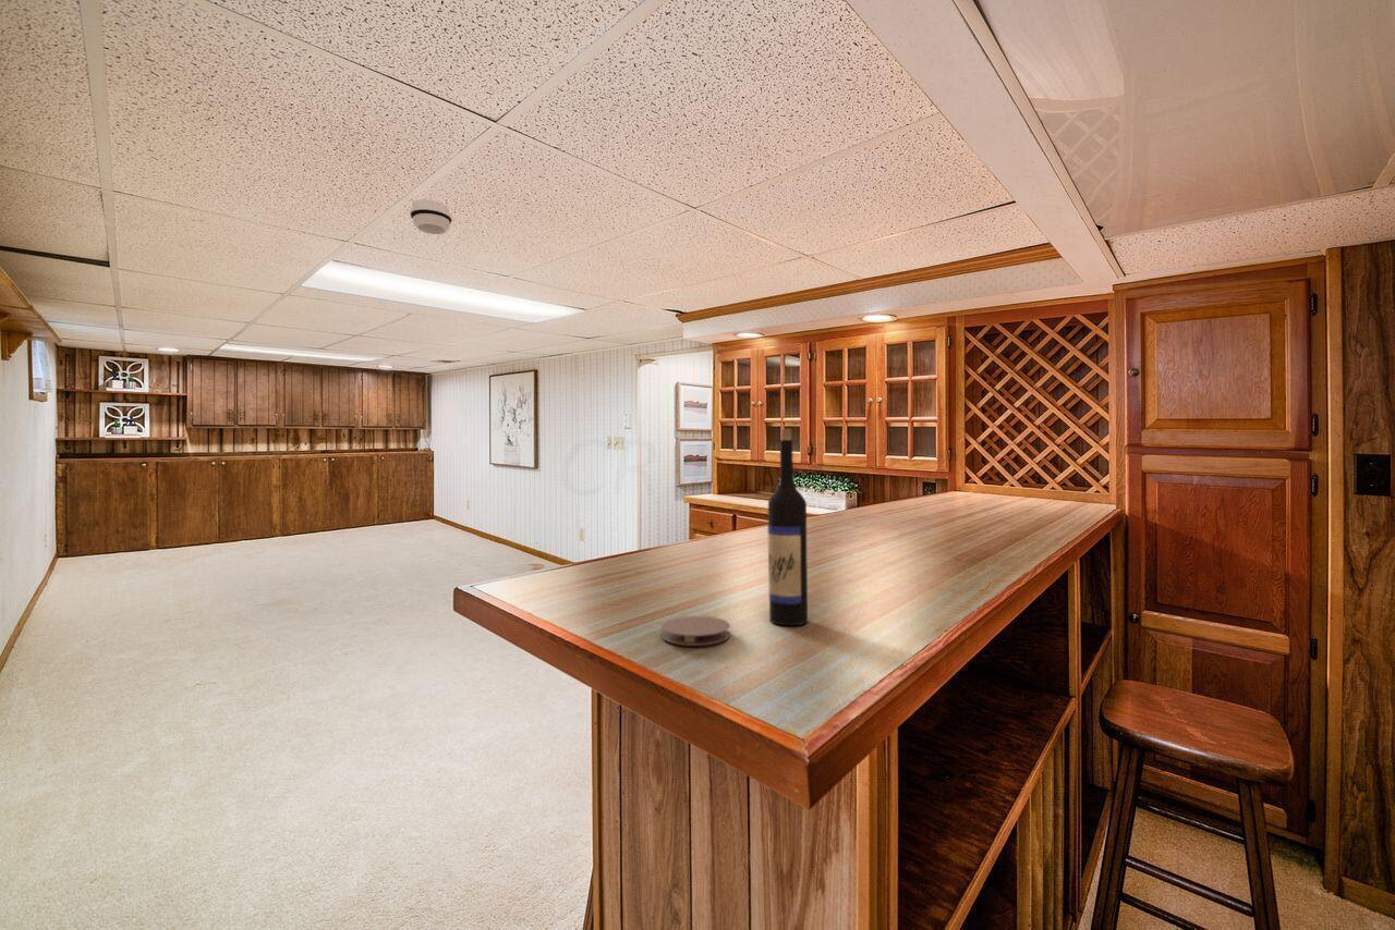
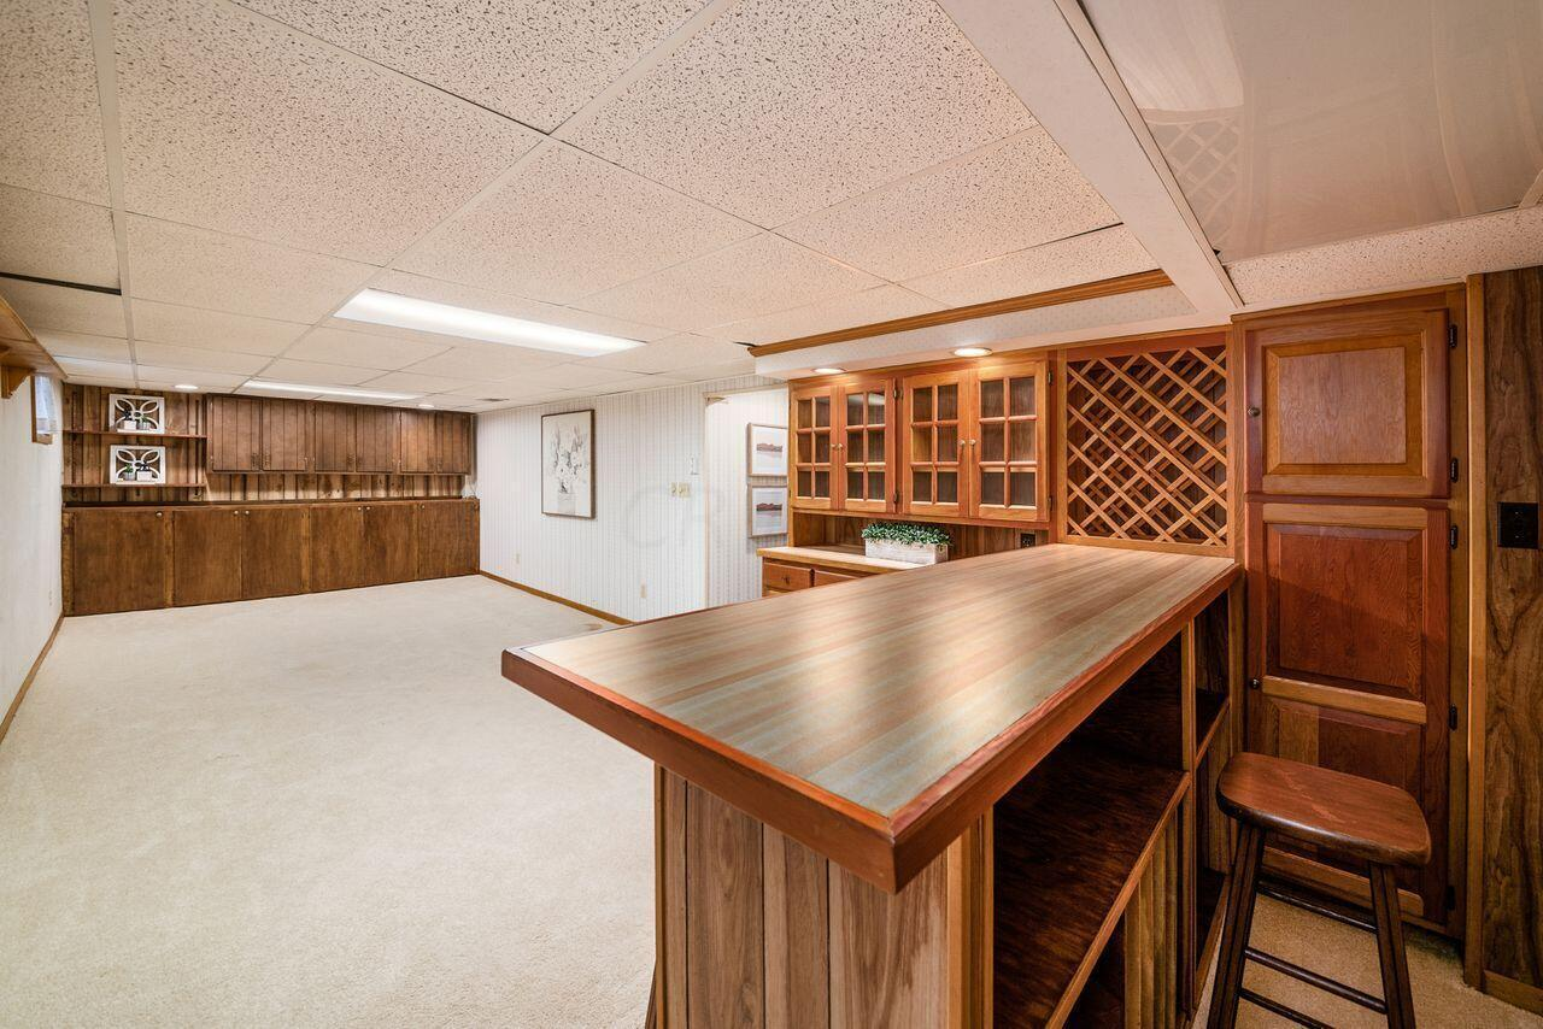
- coaster (695, 629)
- wine bottle (787, 524)
- smoke detector (430, 218)
